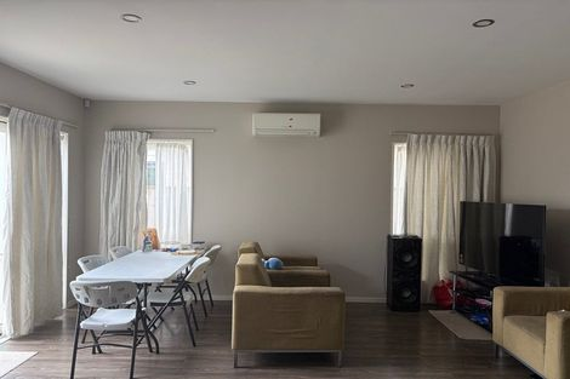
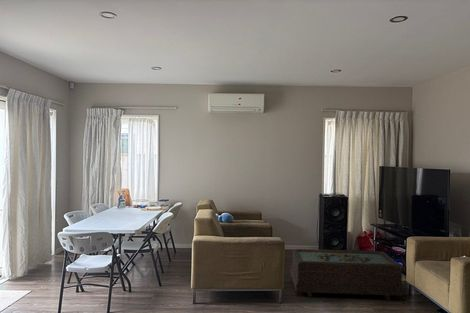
+ coffee table (342, 272)
